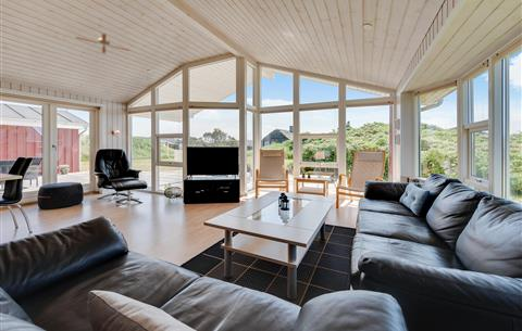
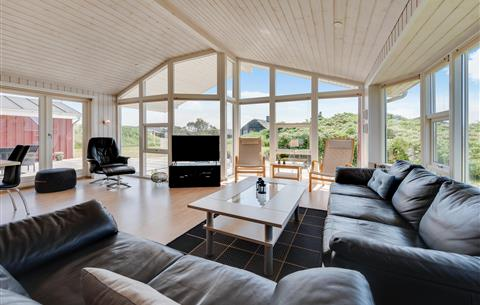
- ceiling fan (103, 43)
